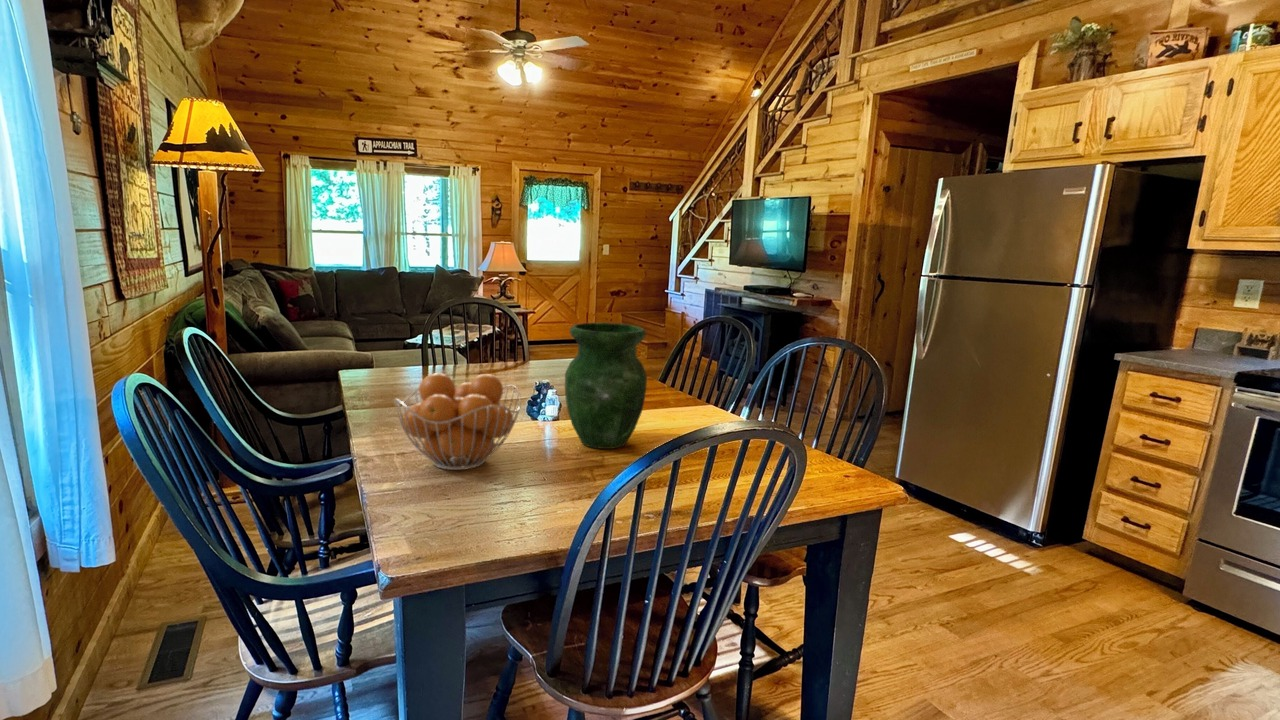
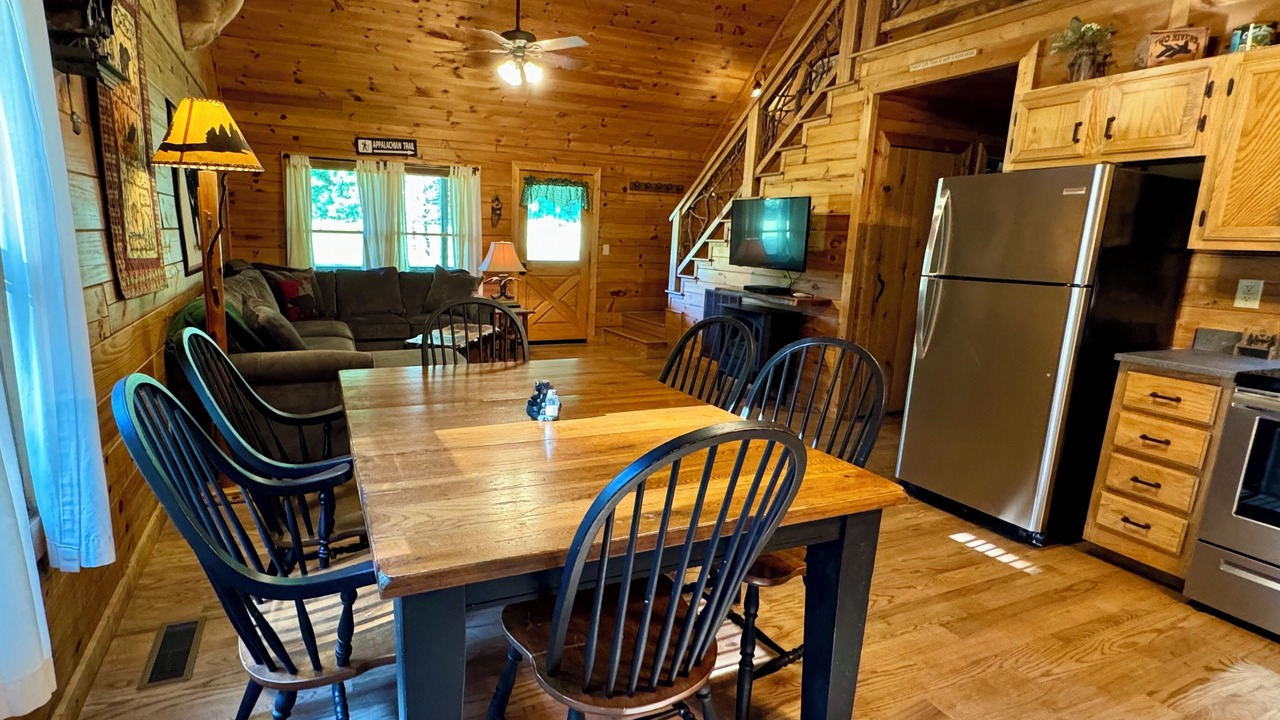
- vase (605, 385)
- fruit basket (459, 418)
